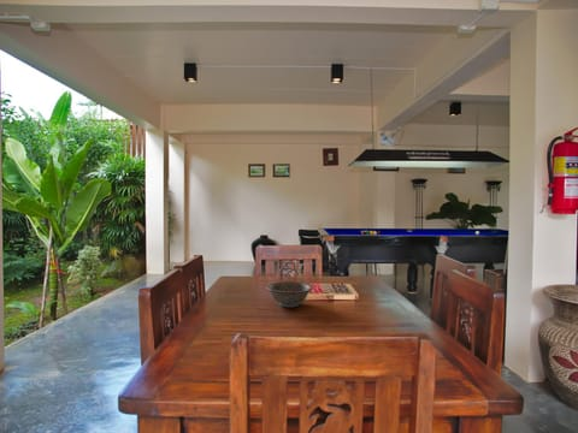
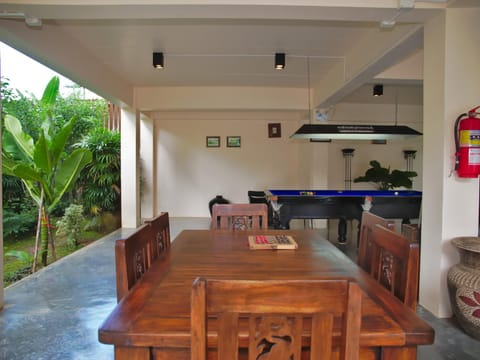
- decorative bowl (289, 295)
